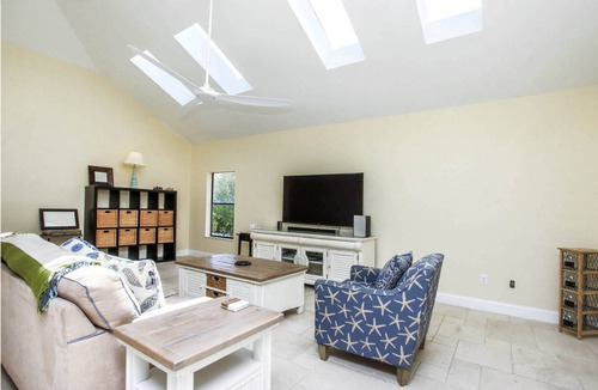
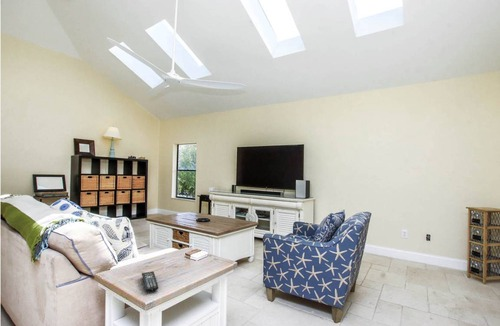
+ remote control (149, 280)
